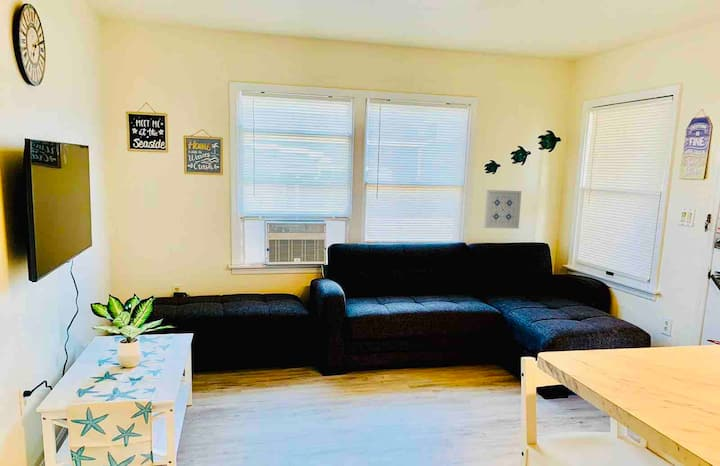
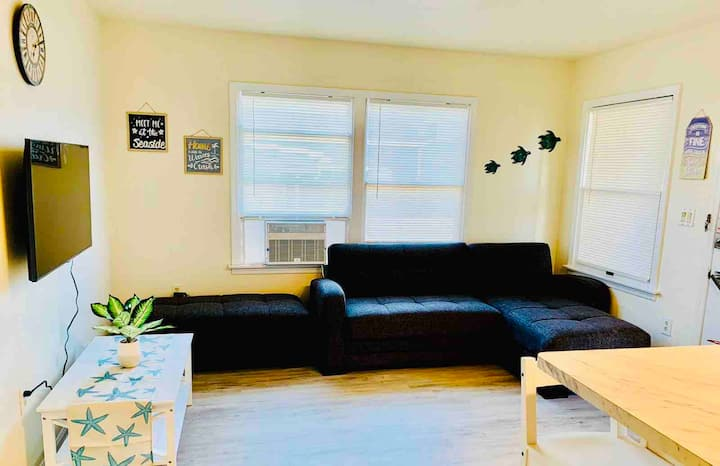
- wall art (502, 209)
